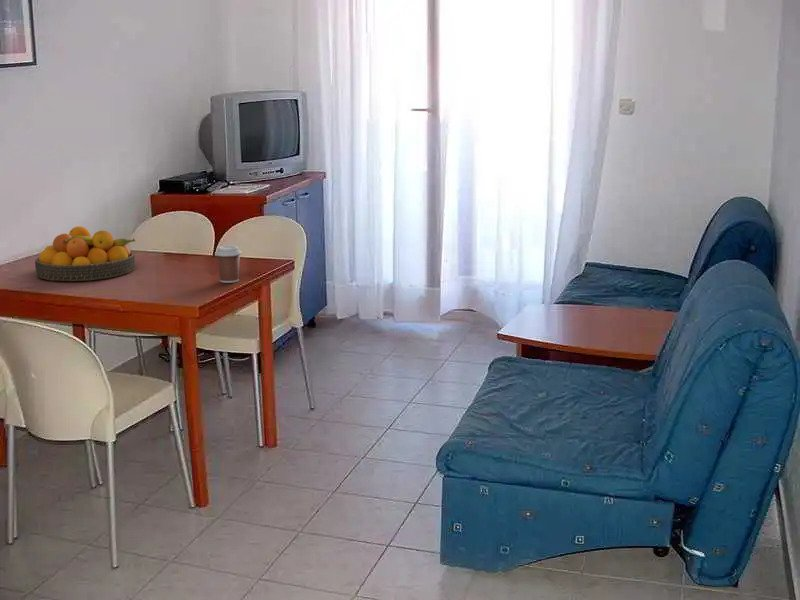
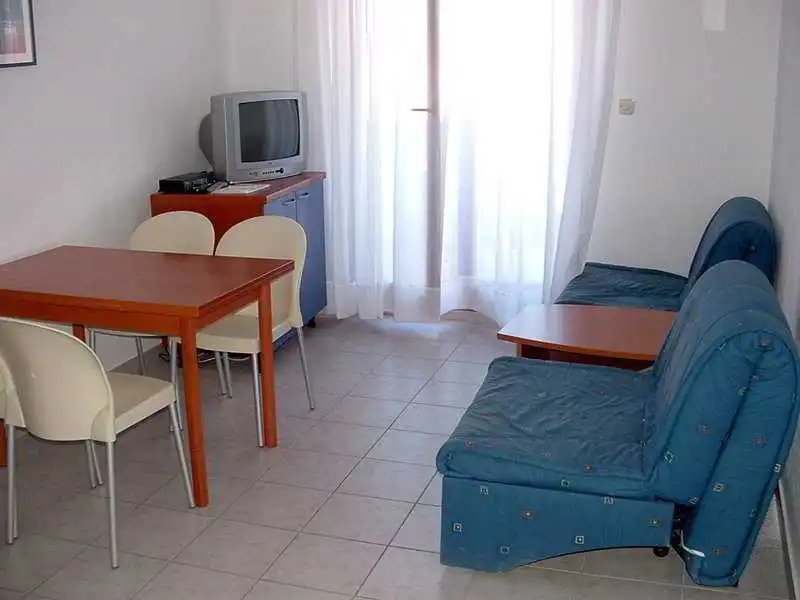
- coffee cup (228, 264)
- fruit bowl (84, 250)
